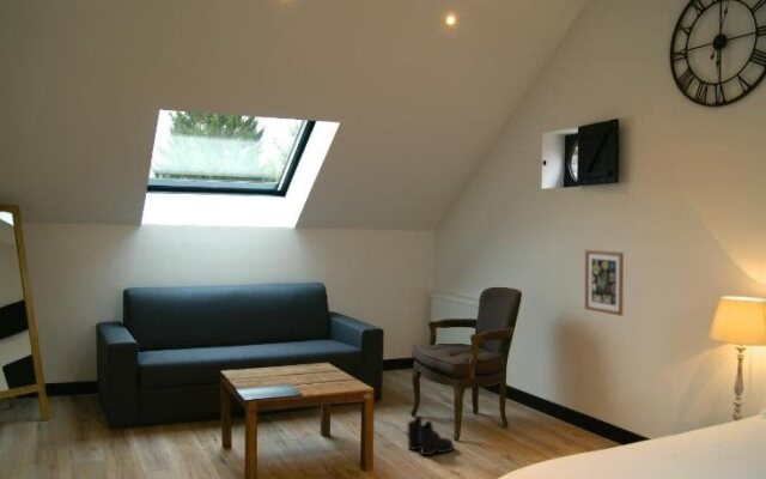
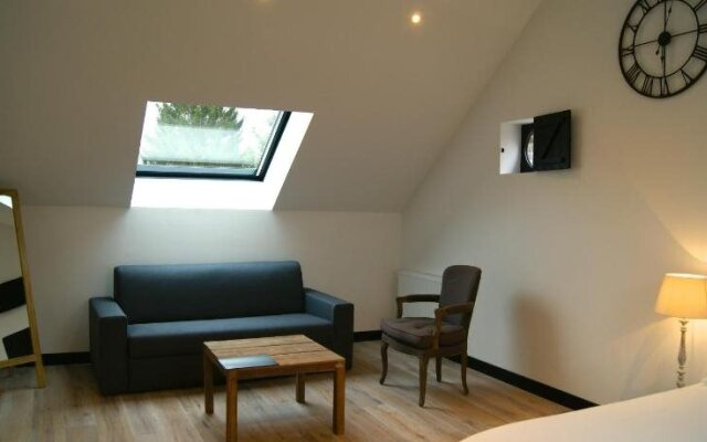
- wall art (603, 281)
- boots (430, 432)
